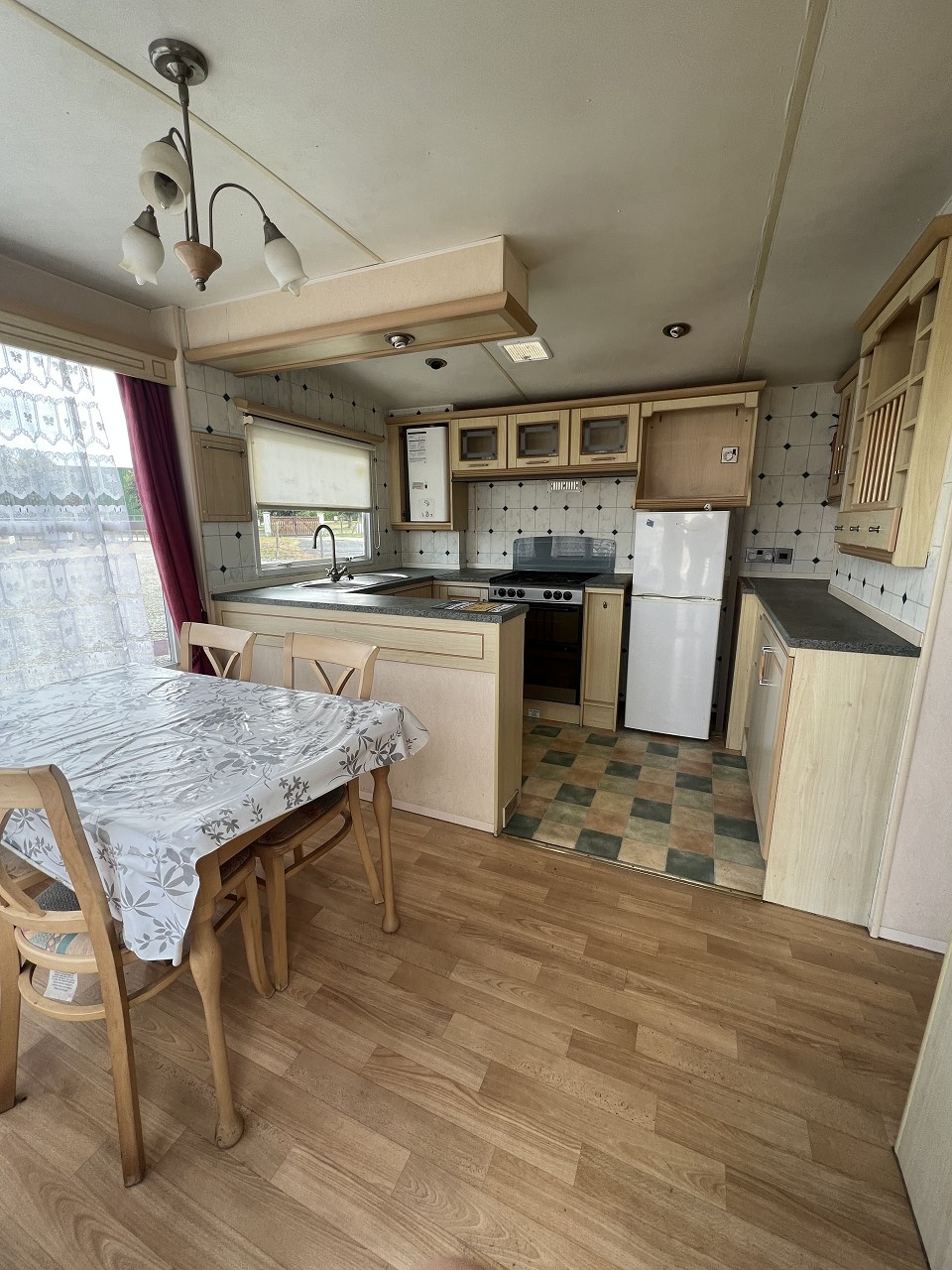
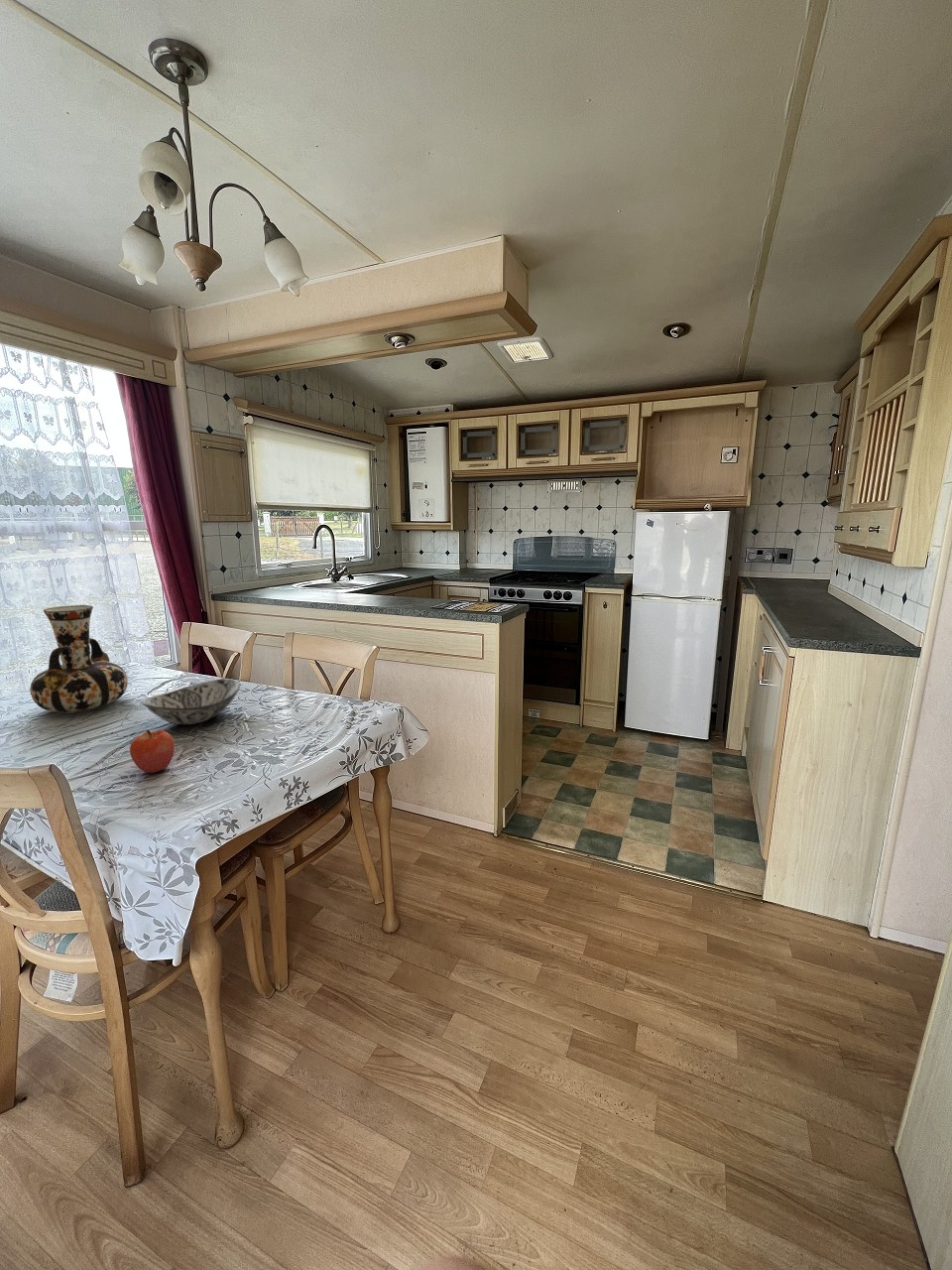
+ decorative bowl (194, 704)
+ apple (153, 748)
+ vase (75, 658)
